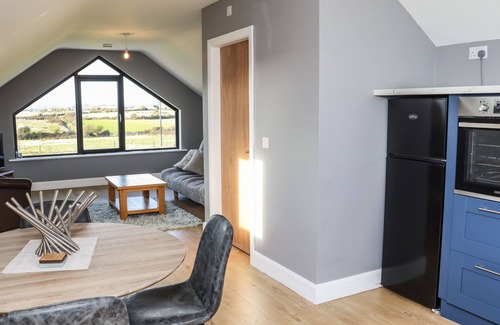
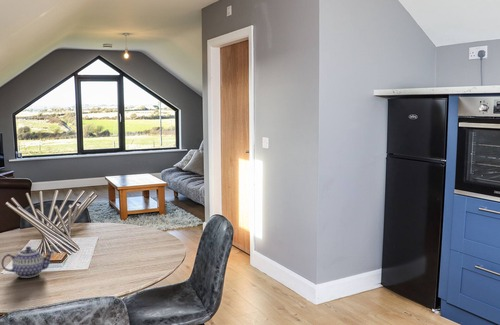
+ teapot (28, 260)
